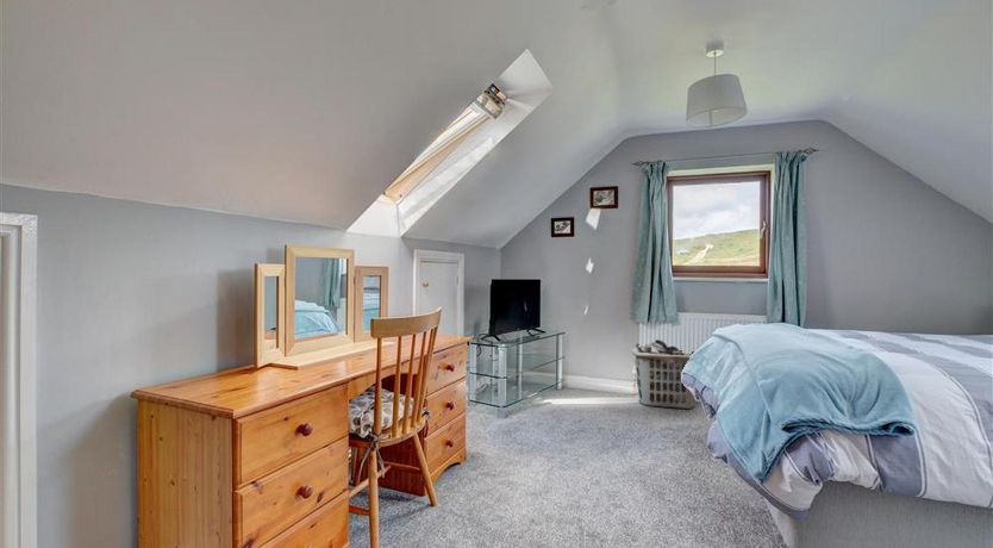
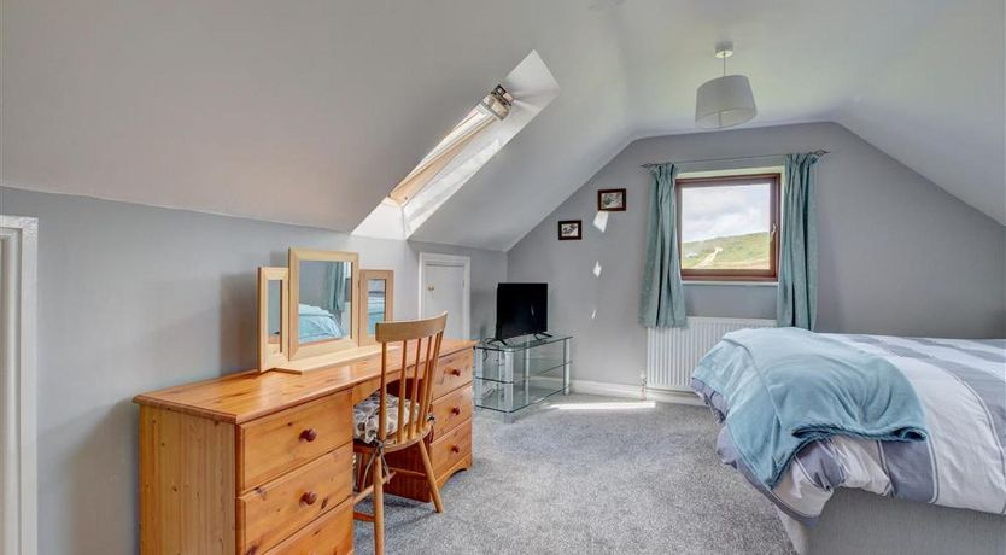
- clothes hamper (666, 372)
